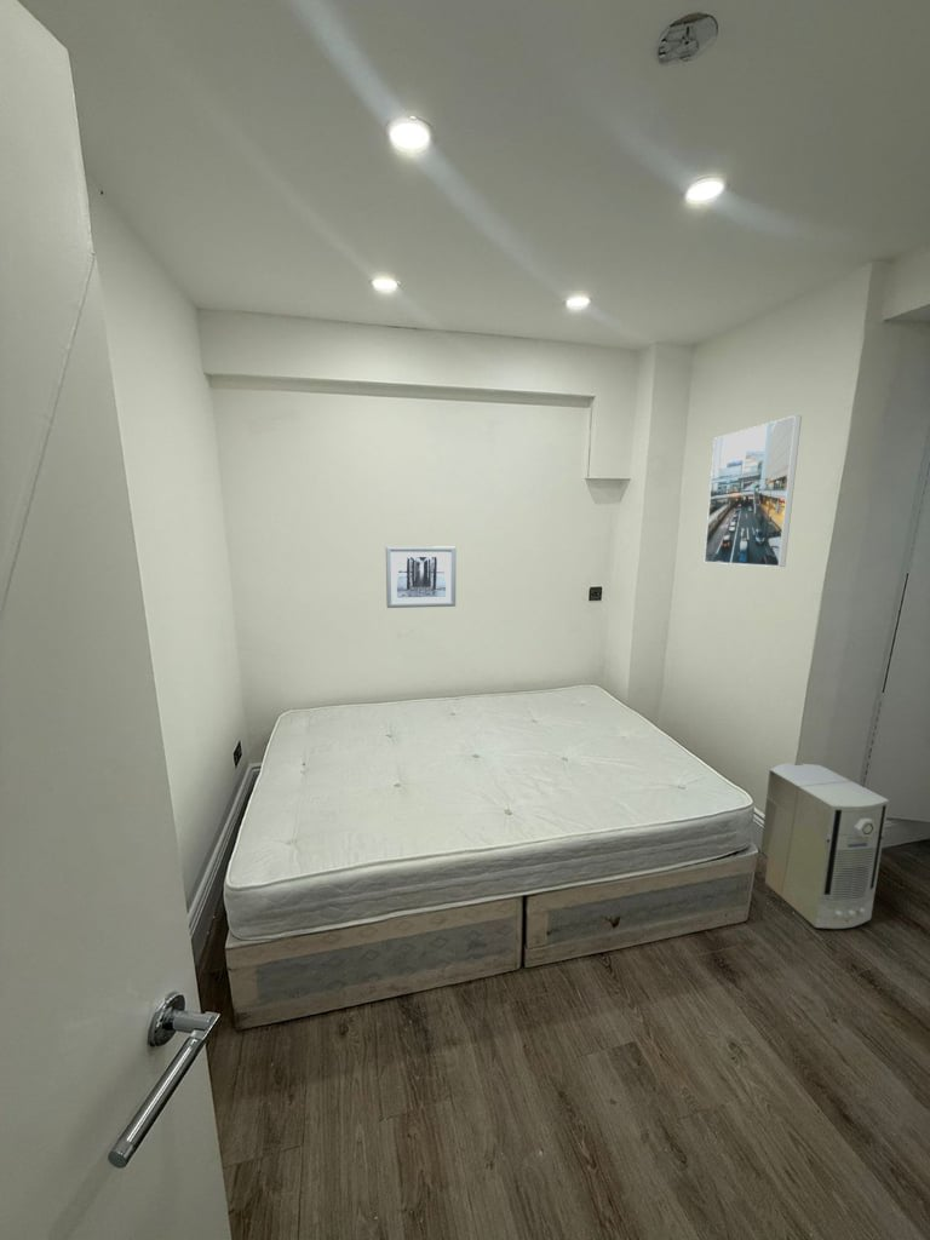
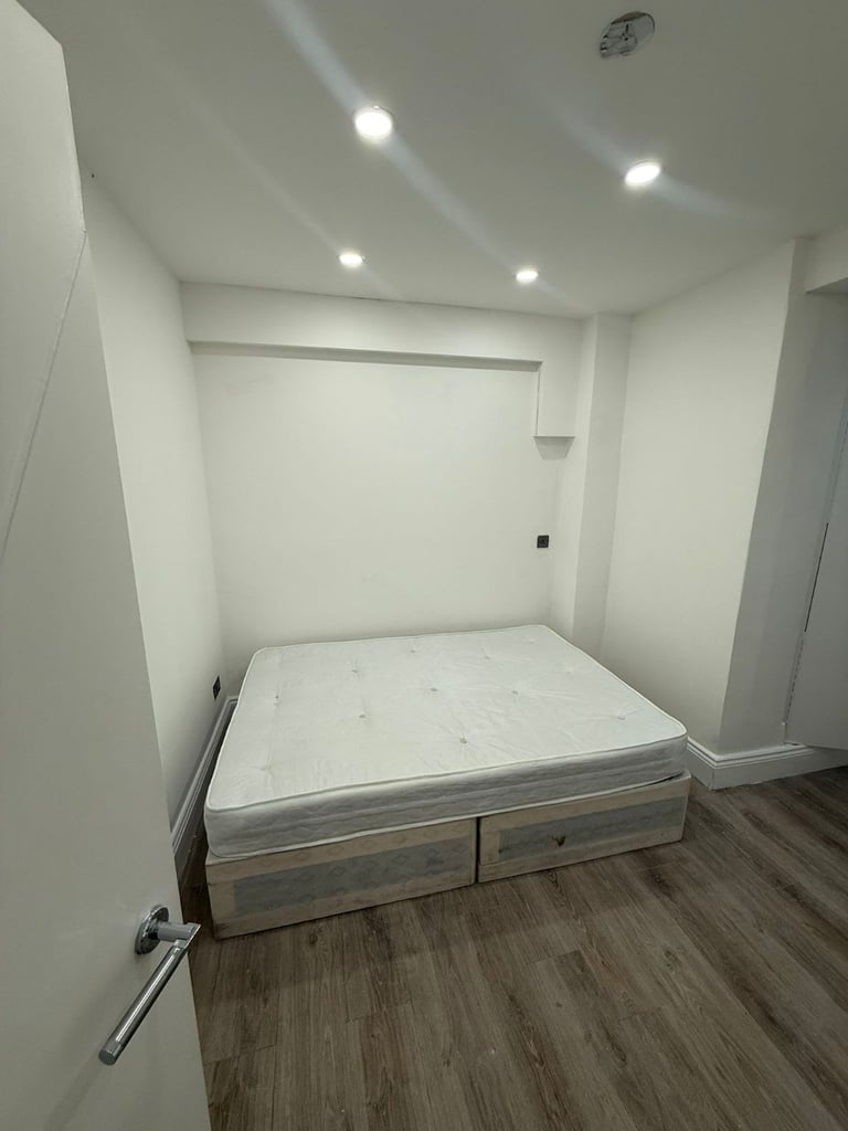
- air purifier (817, 840)
- wall art (421, 576)
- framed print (746, 498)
